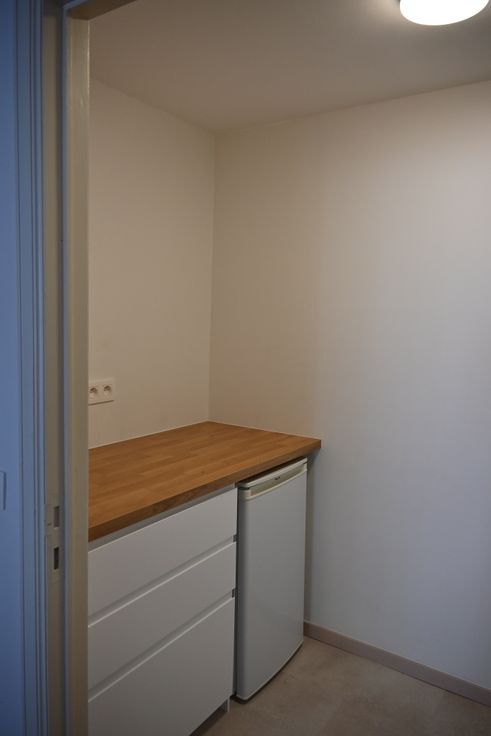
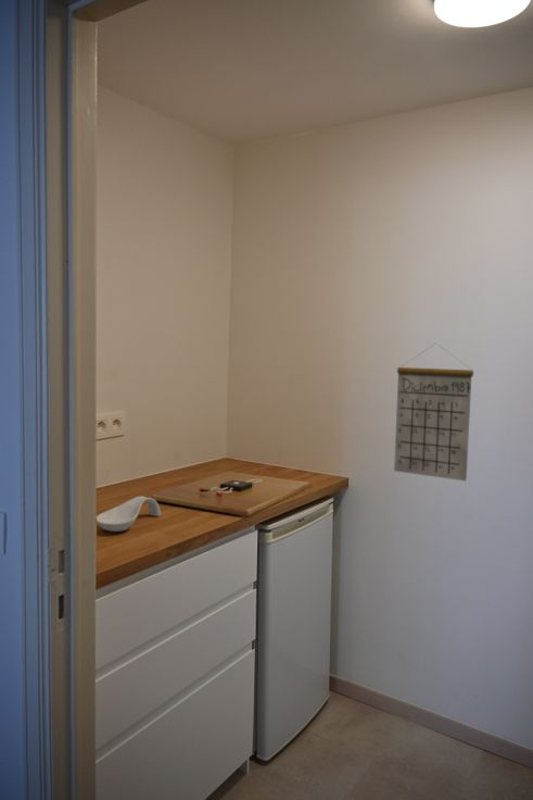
+ calendar (432, 410)
+ cutting board (236, 487)
+ spoon rest (129, 512)
